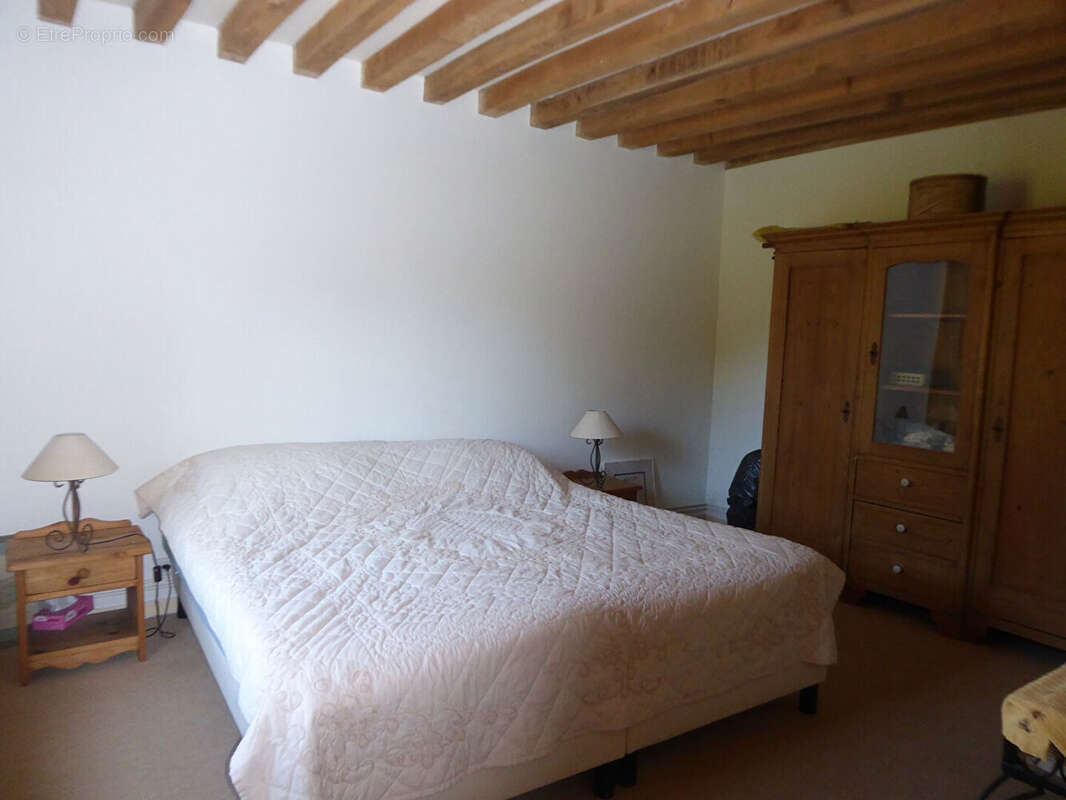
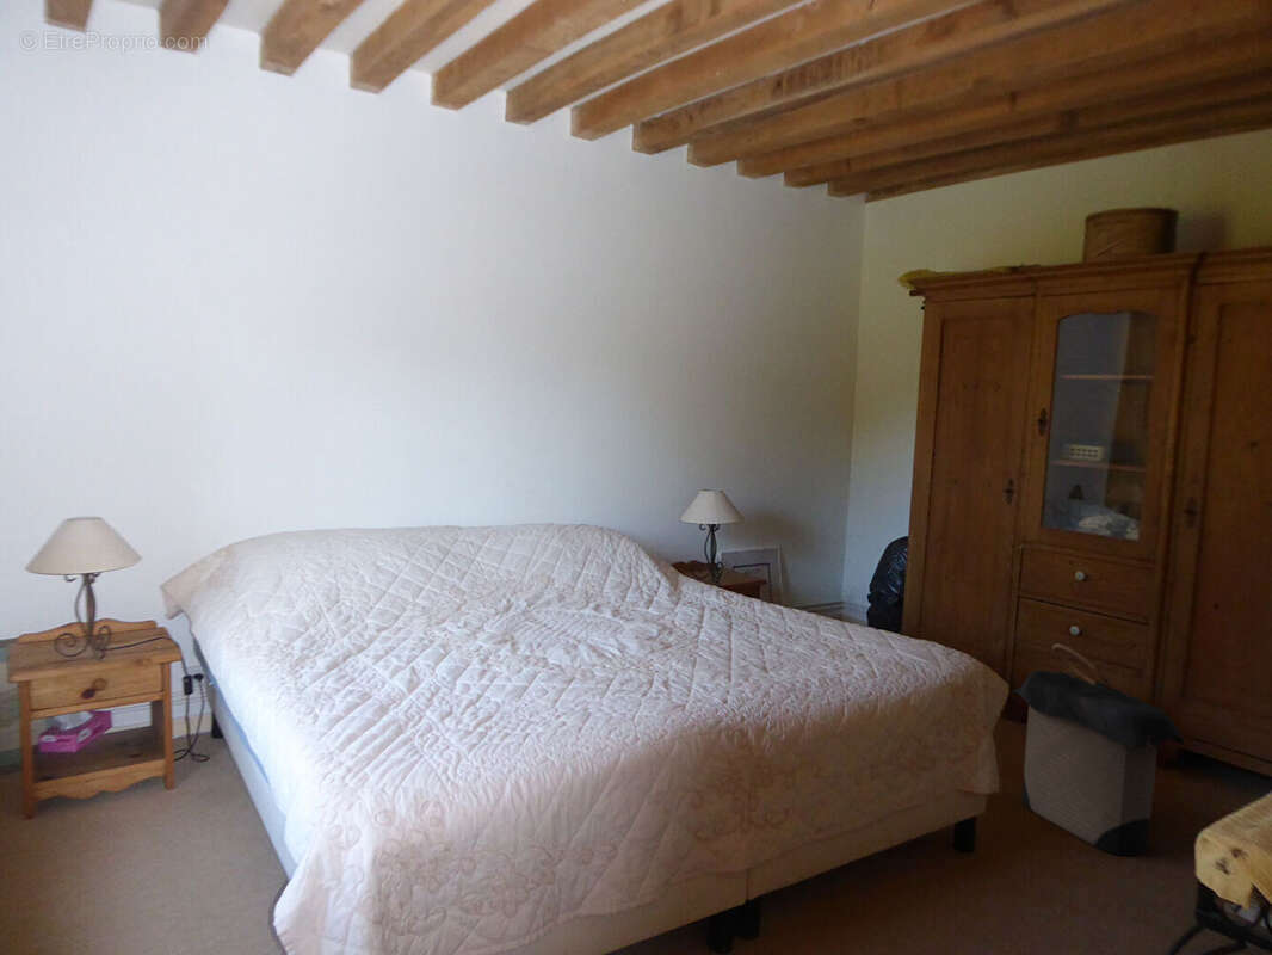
+ laundry hamper (1093, 738)
